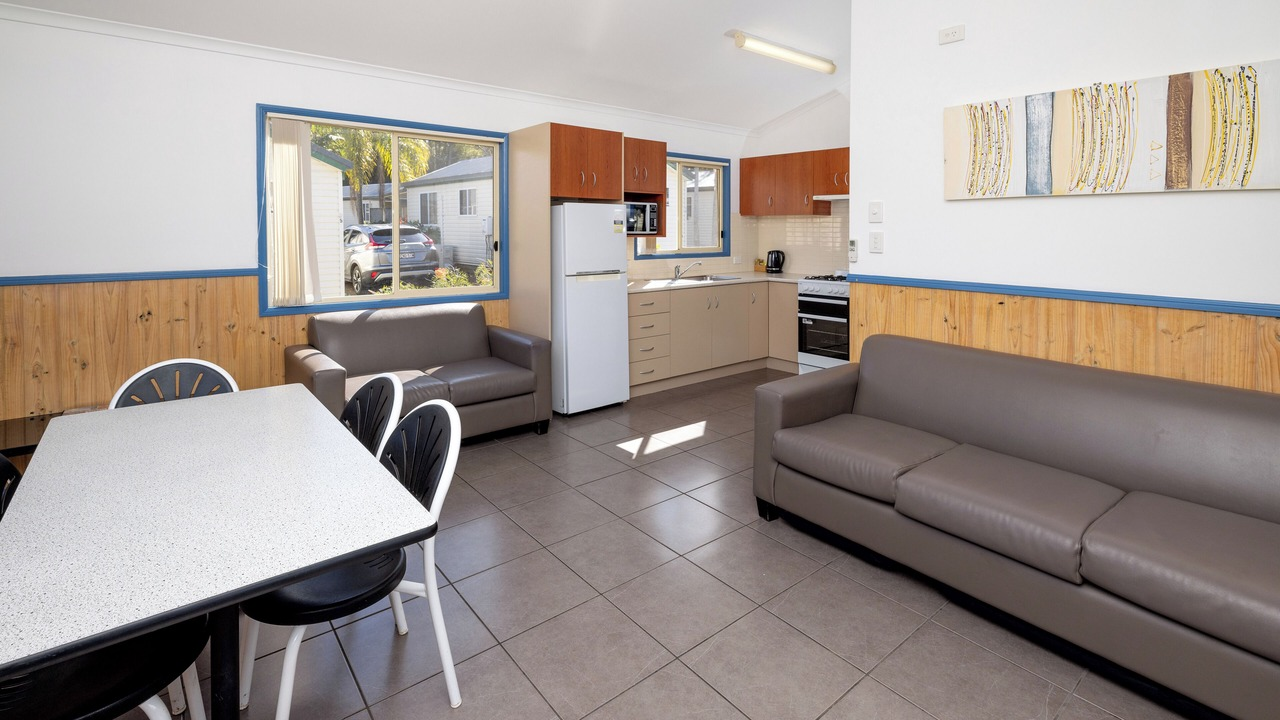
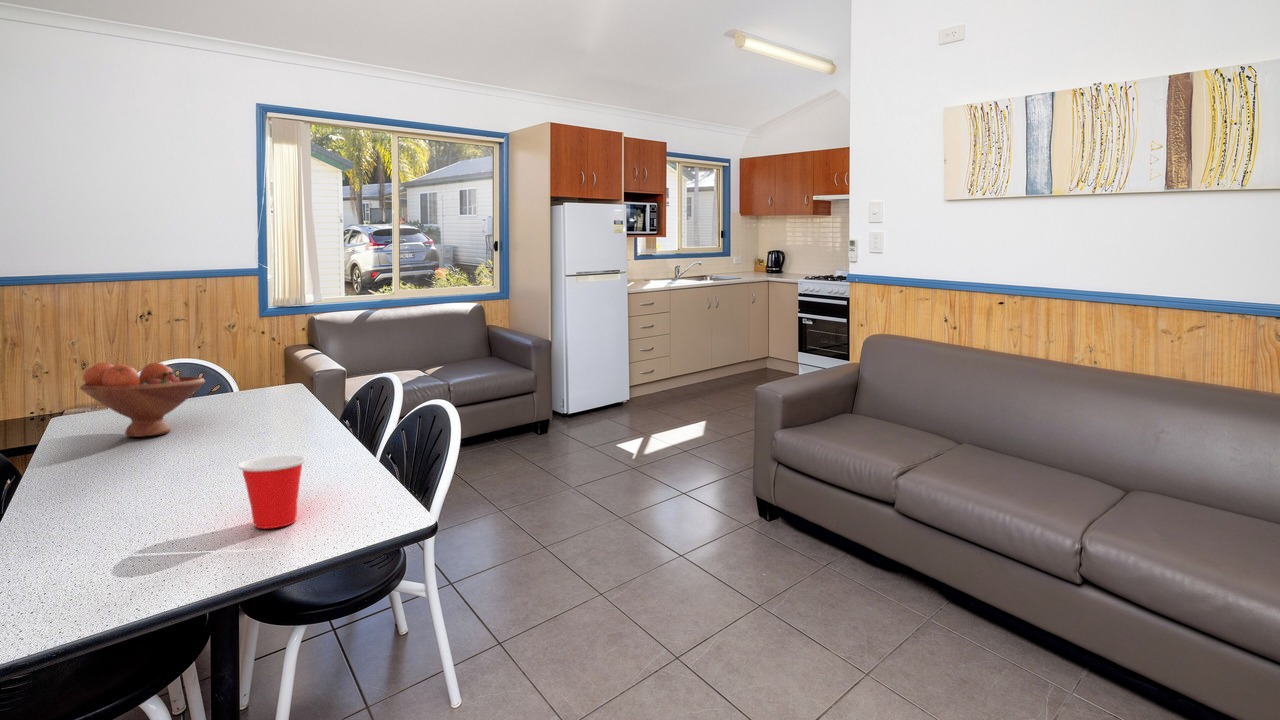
+ fruit bowl (146, 397)
+ cup (273, 492)
